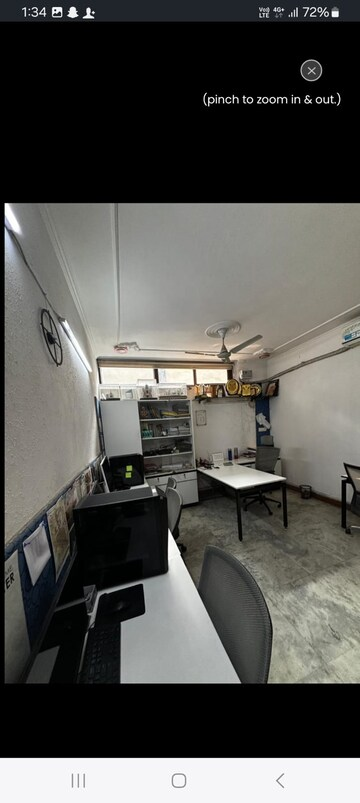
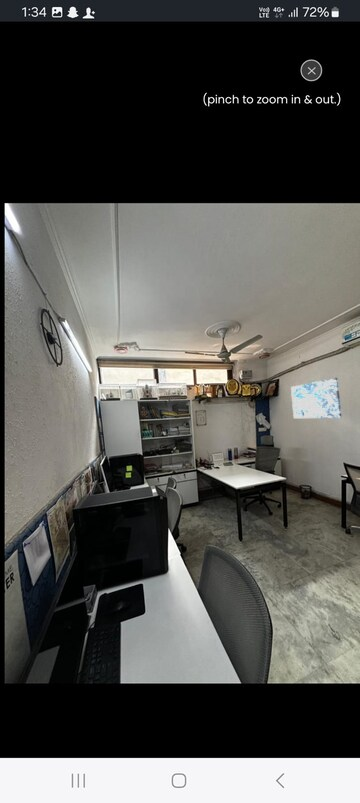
+ wall art (313, 400)
